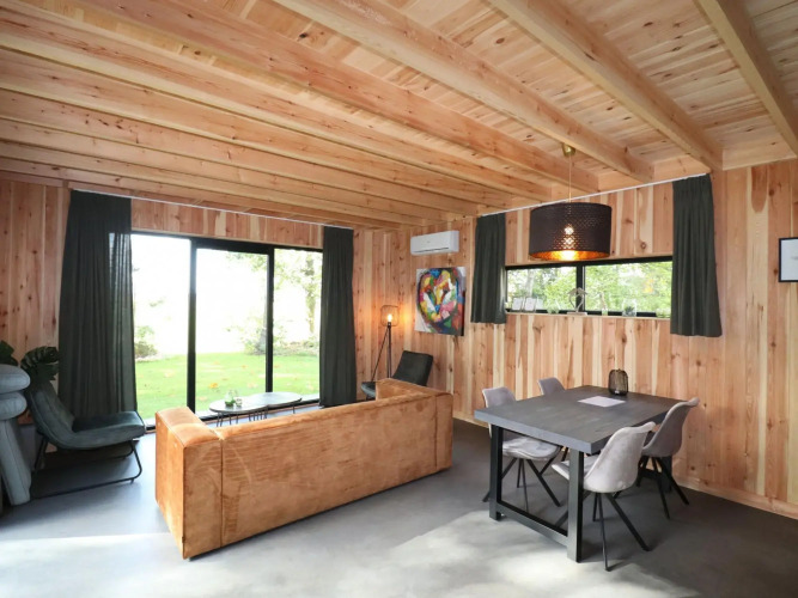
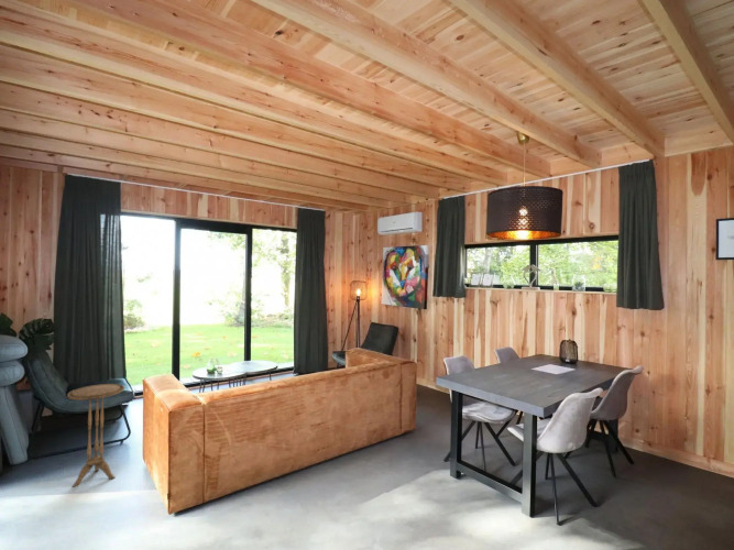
+ side table (96, 433)
